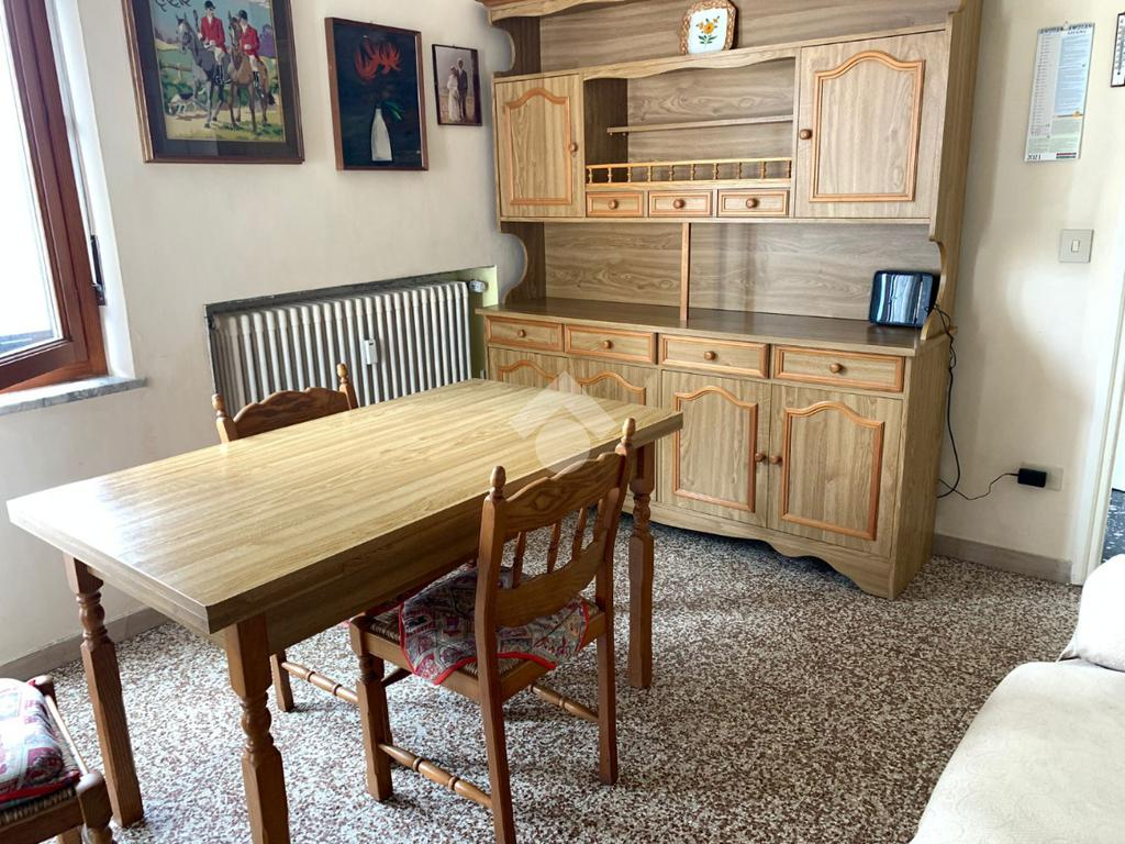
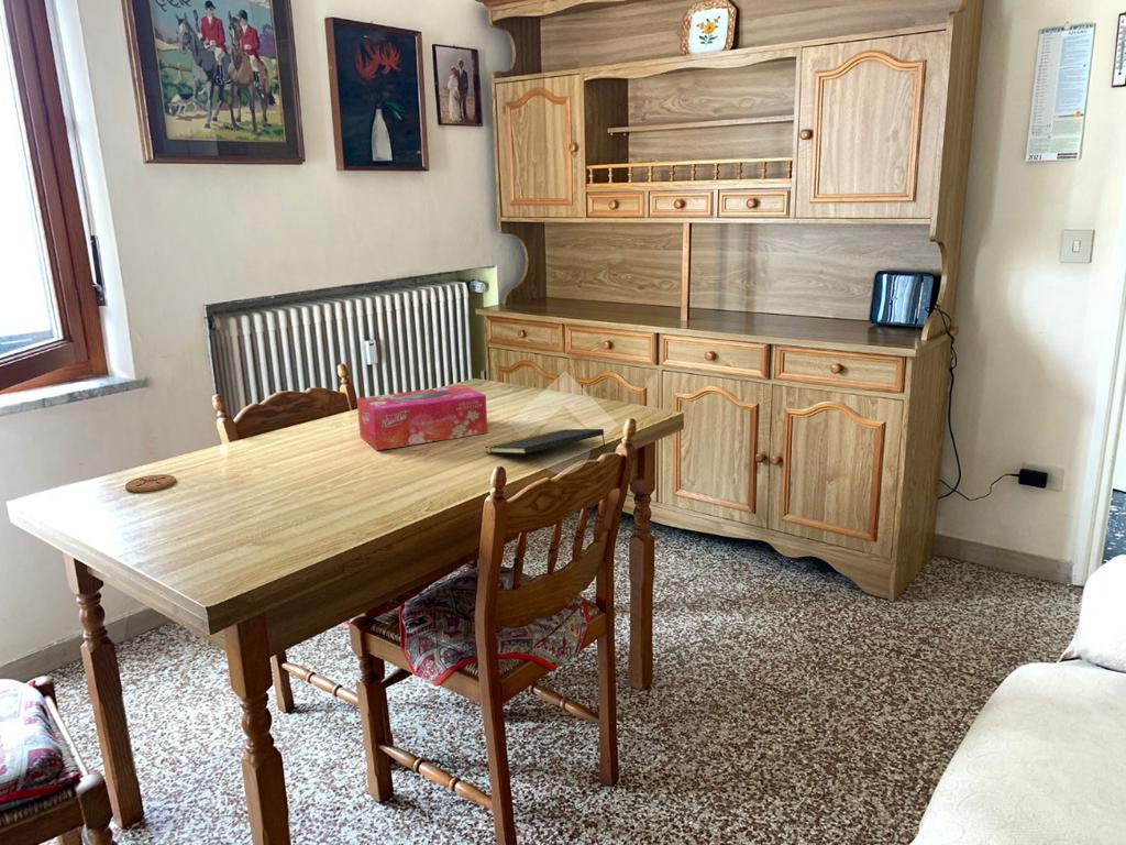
+ notepad (544, 440)
+ coaster (151, 482)
+ tissue box (422, 415)
